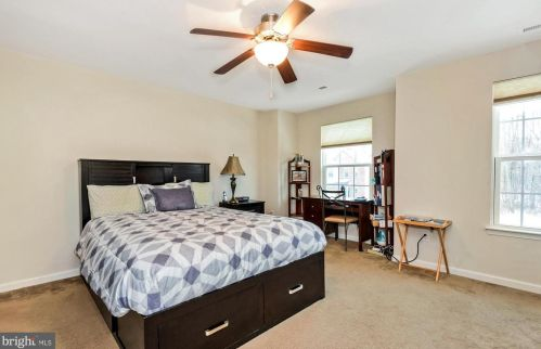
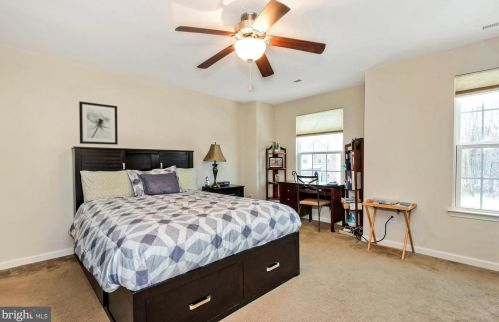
+ wall art (99, 124)
